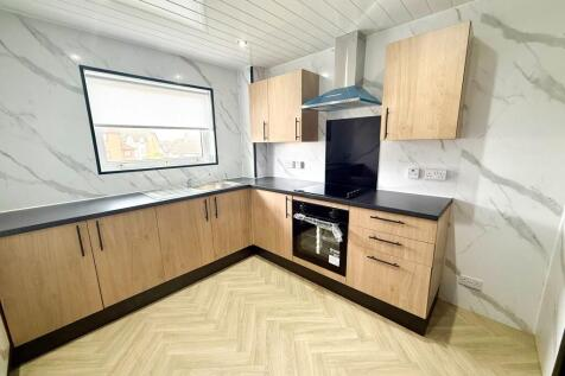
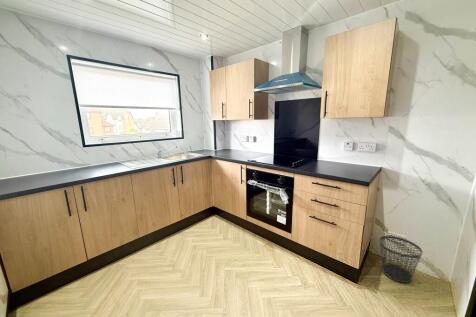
+ wastebasket (397, 259)
